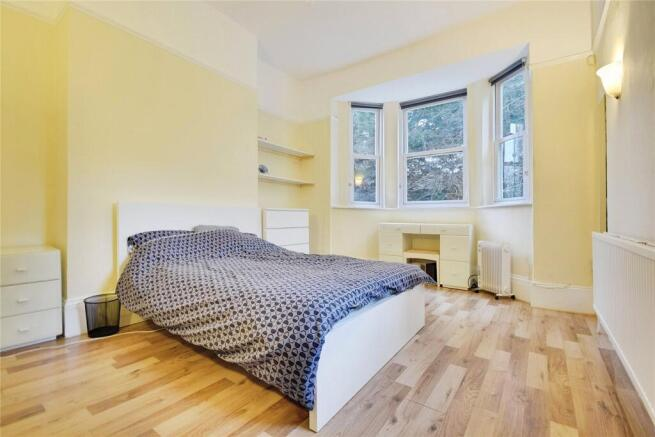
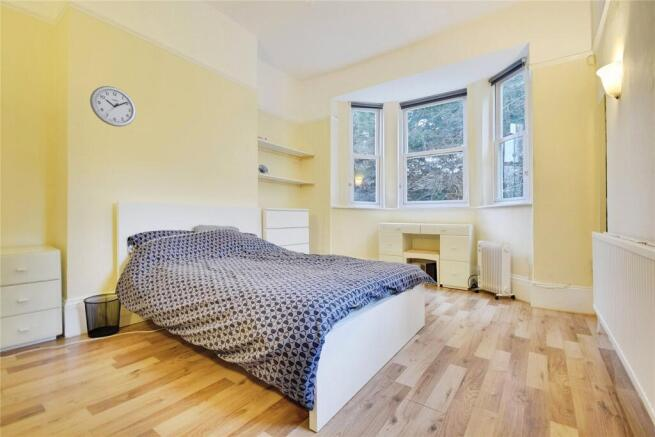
+ wall clock (114, 106)
